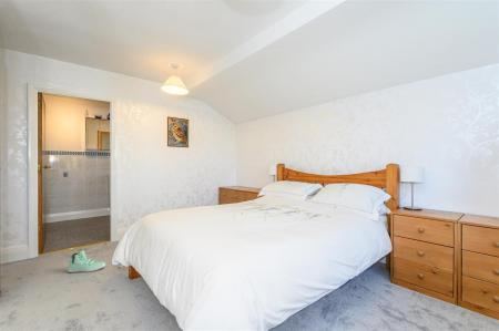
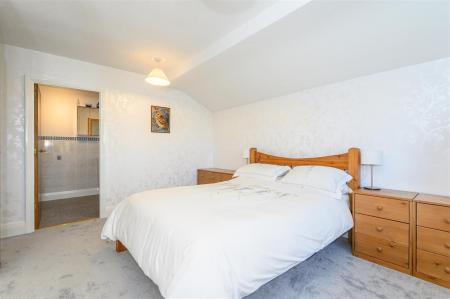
- sneaker (86, 259)
